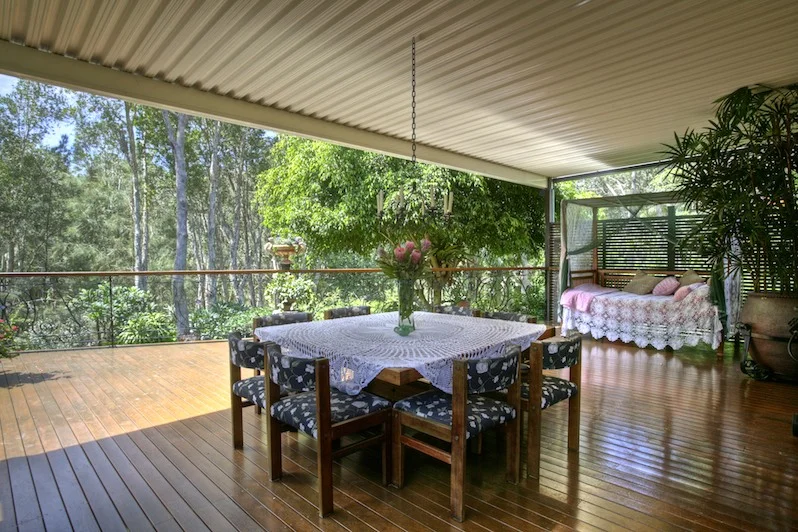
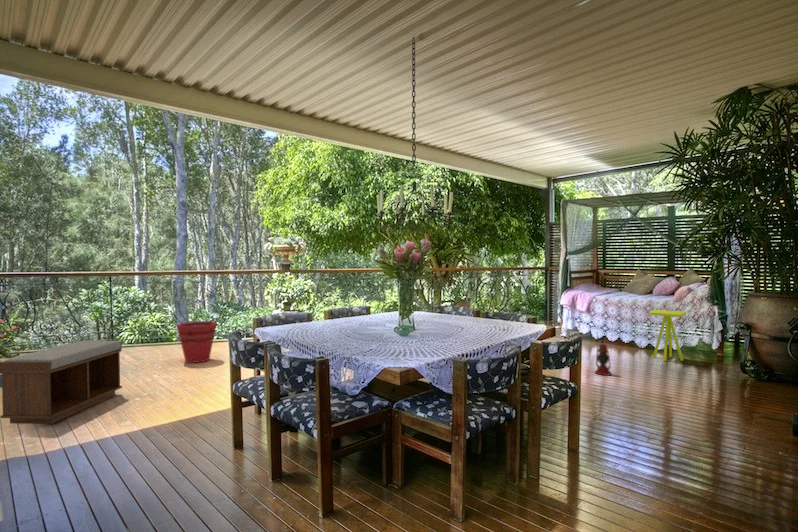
+ bucket (197, 342)
+ lantern (604, 358)
+ bench (67, 377)
+ side table (667, 335)
